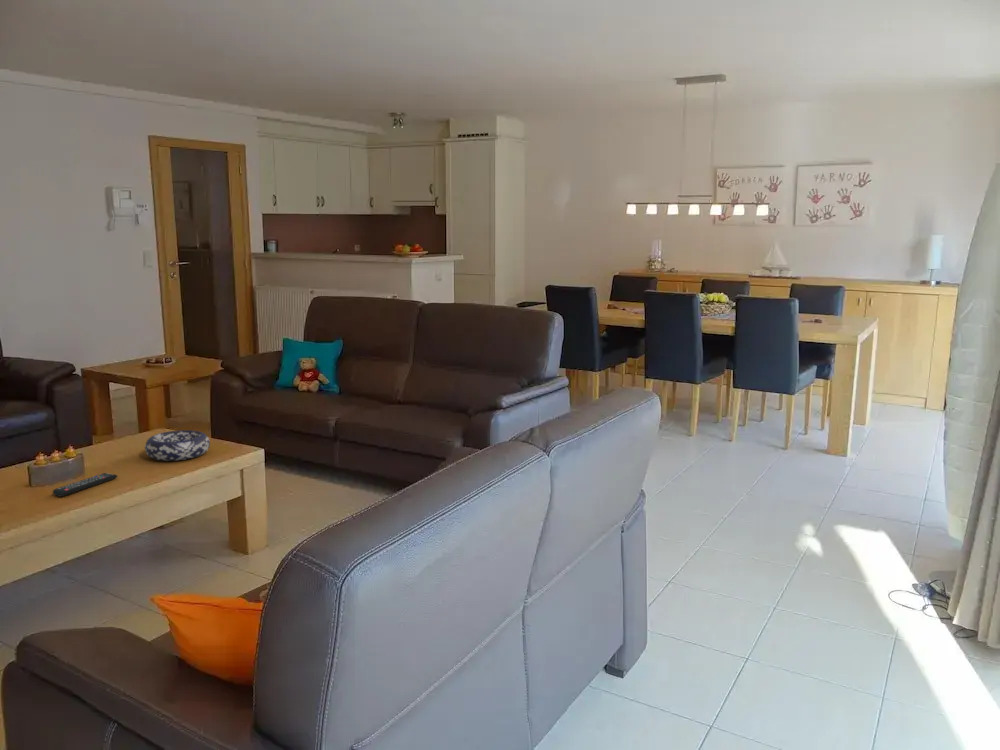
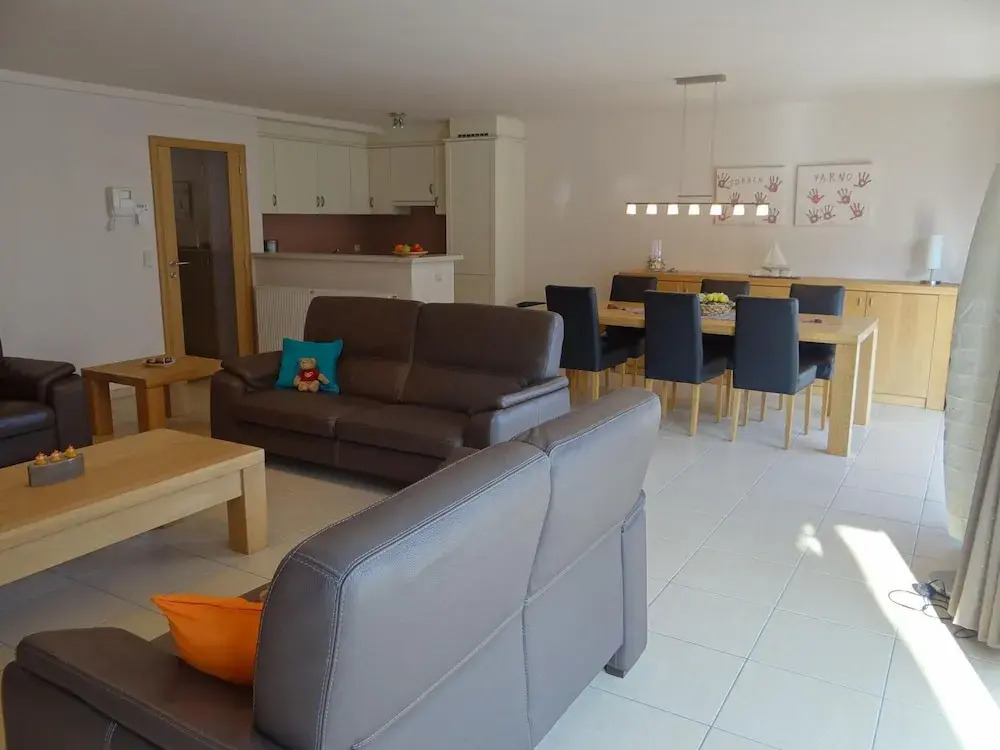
- remote control (86, 484)
- decorative bowl (177, 445)
